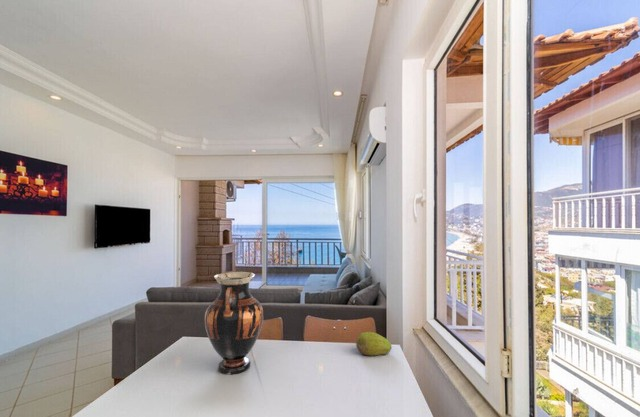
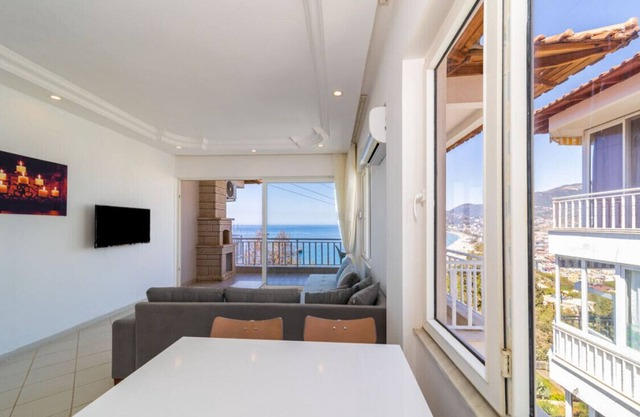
- vase (234, 321)
- fruit (373, 343)
